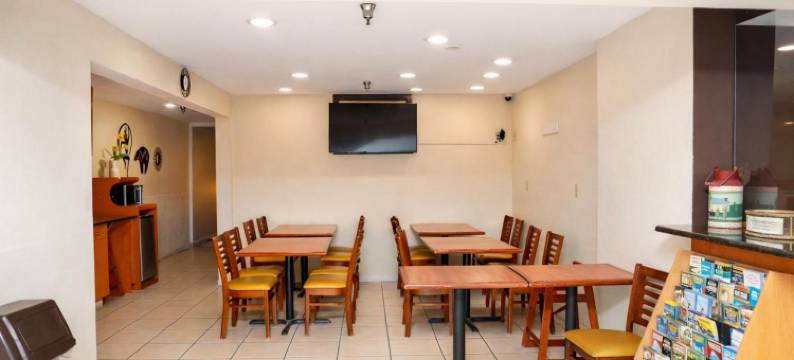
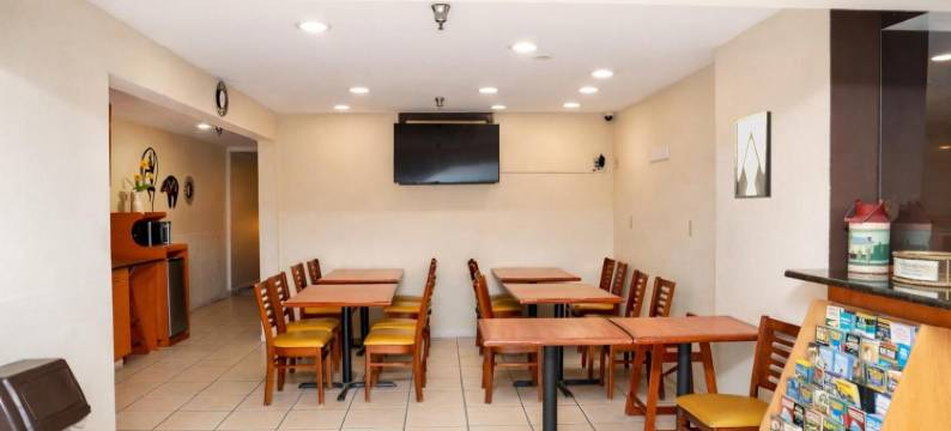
+ wall art (751, 157)
